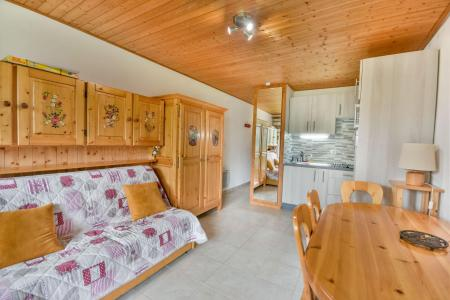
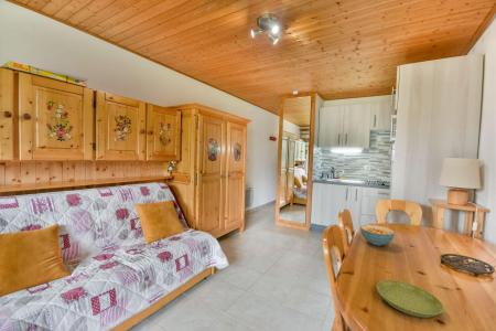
+ saucer (407, 299)
+ cereal bowl (376, 236)
